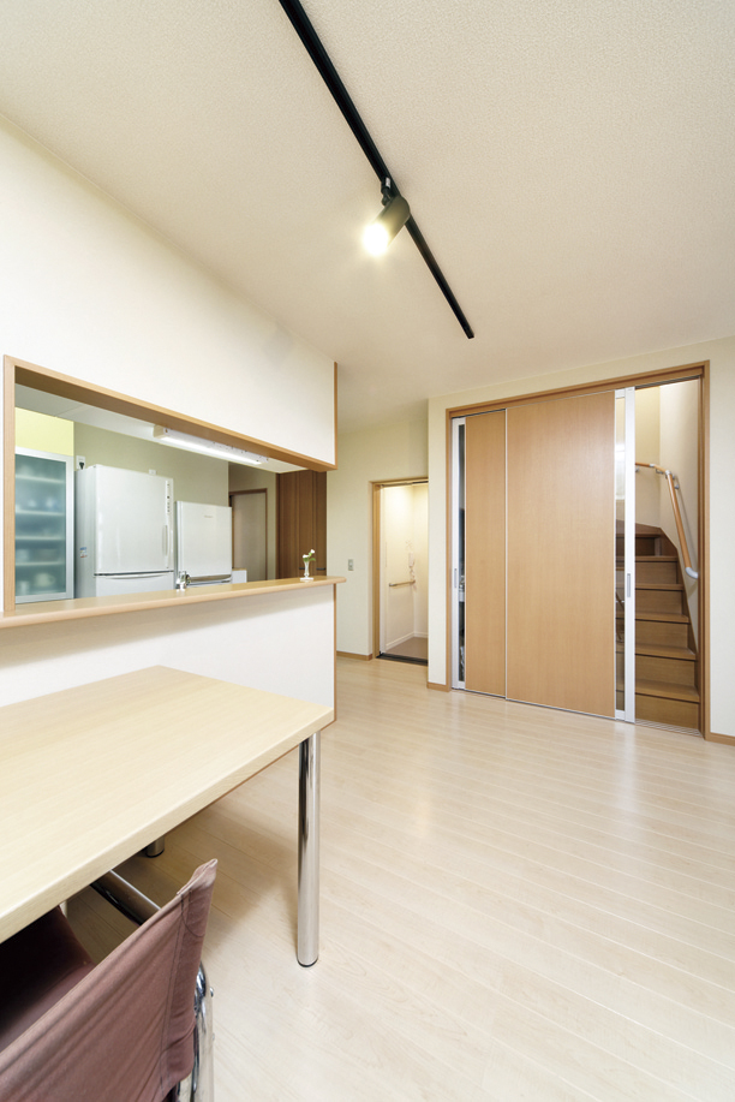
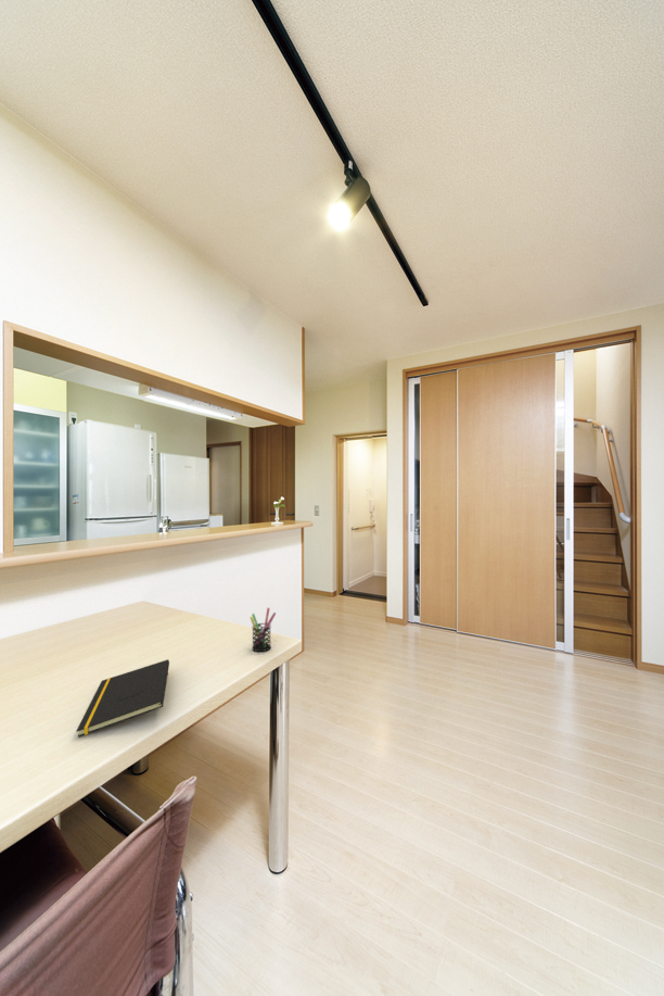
+ notepad (129, 692)
+ pen holder (260, 628)
